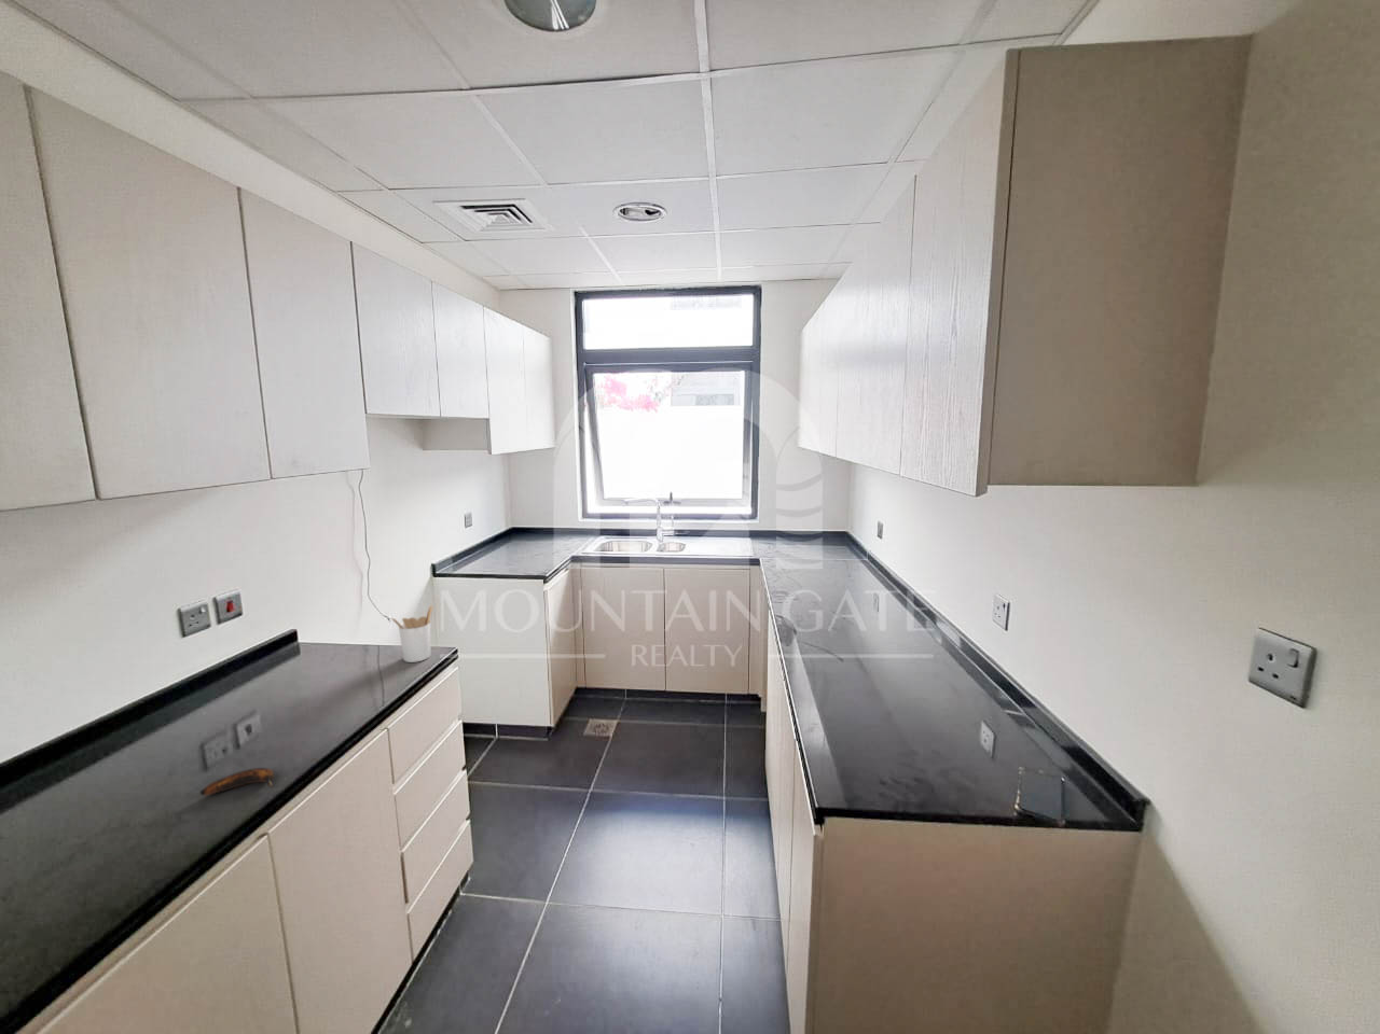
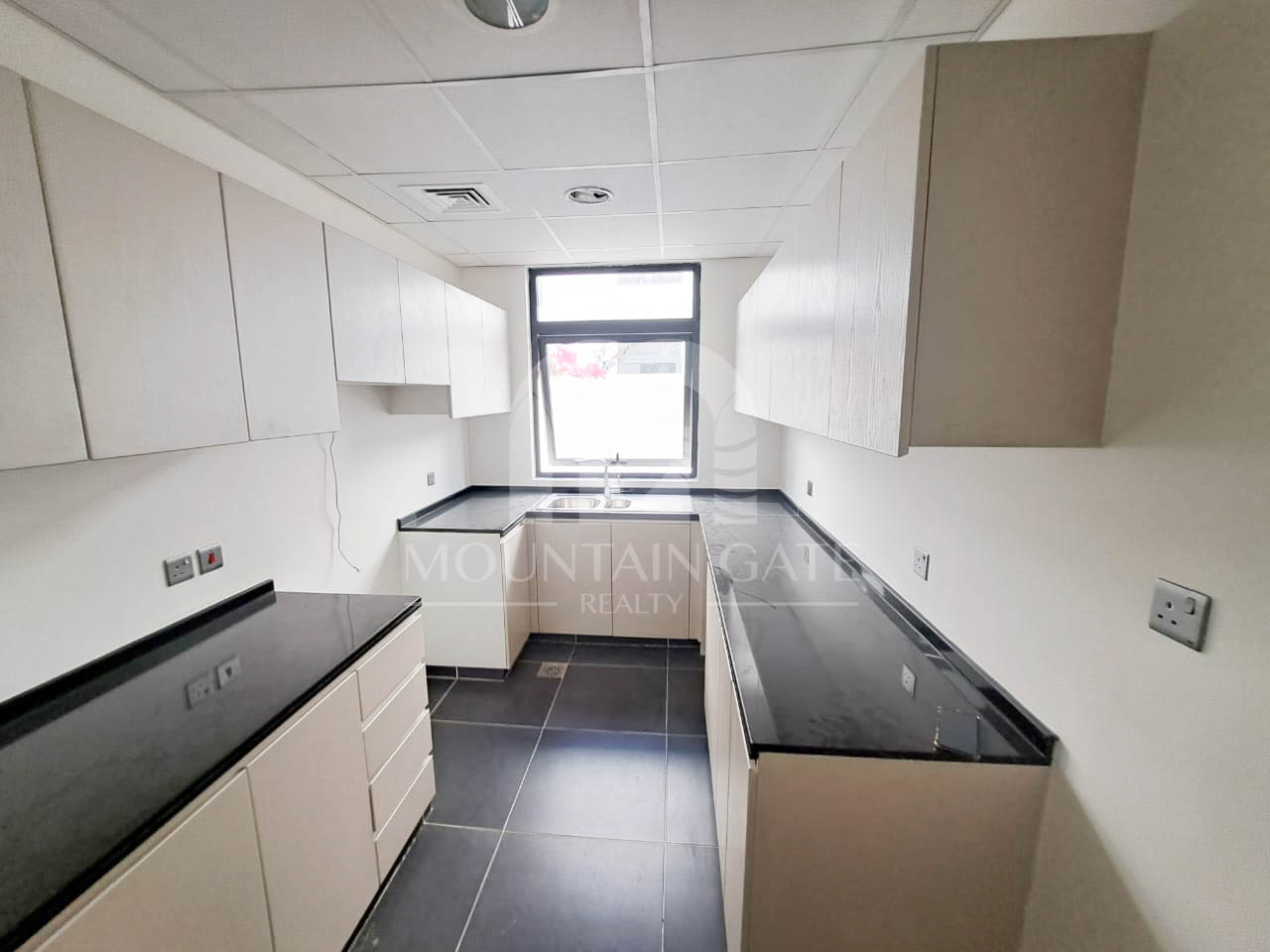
- banana (241, 783)
- utensil holder (415, 634)
